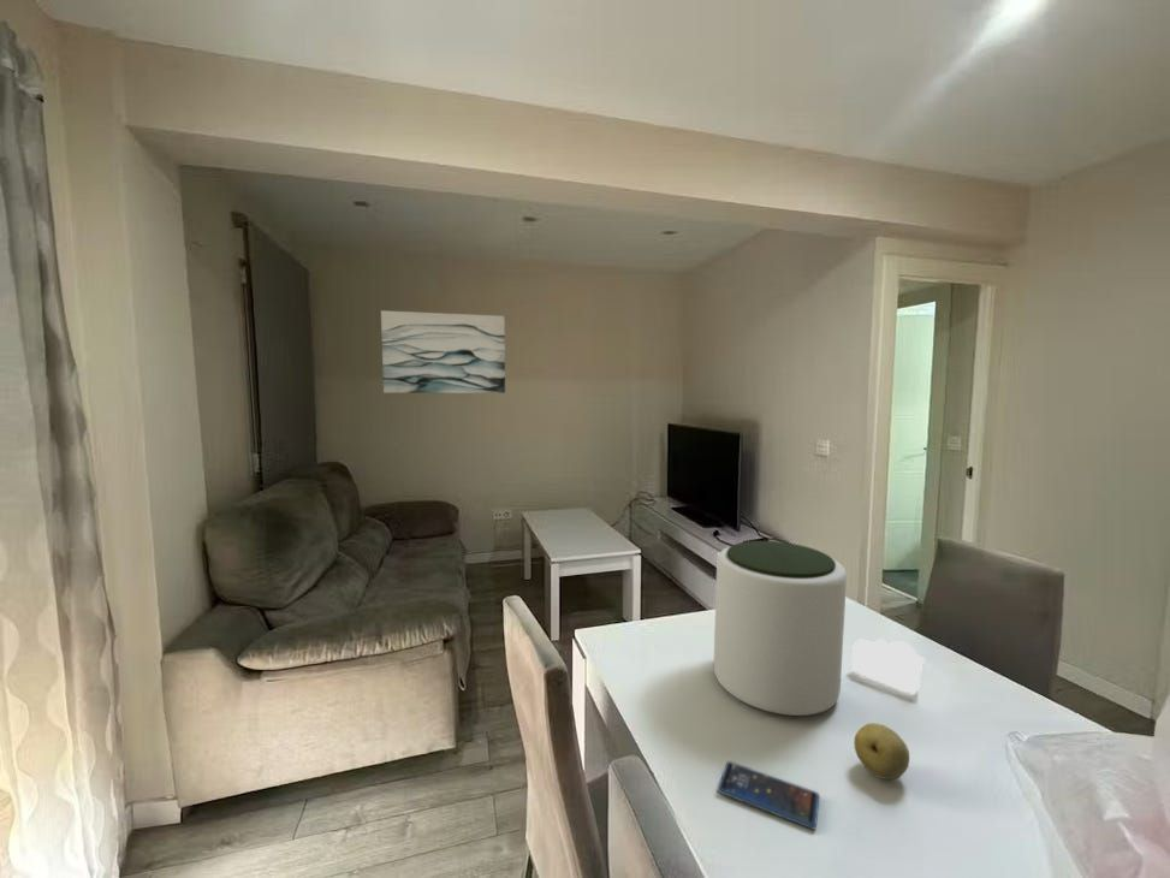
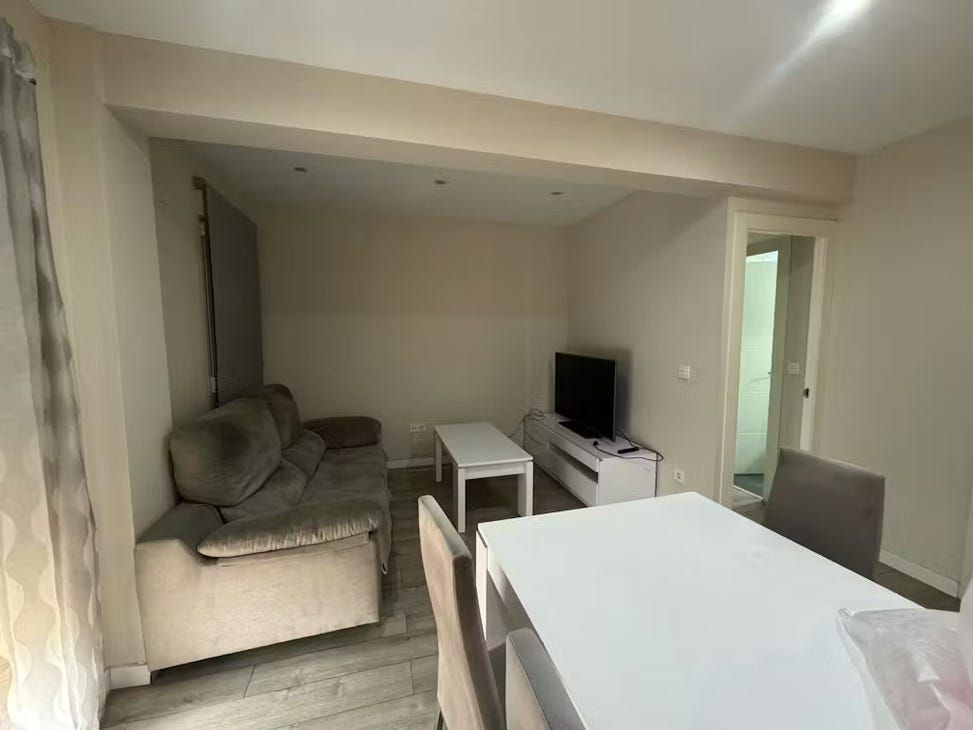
- candle (895, 655)
- wall art (445, 352)
- plant pot (776, 619)
- fruit (880, 751)
- smartphone (767, 793)
